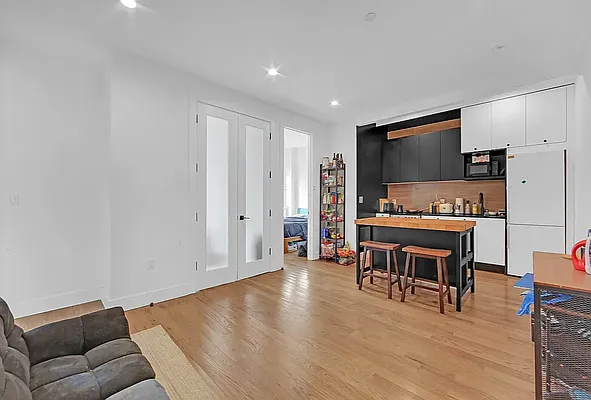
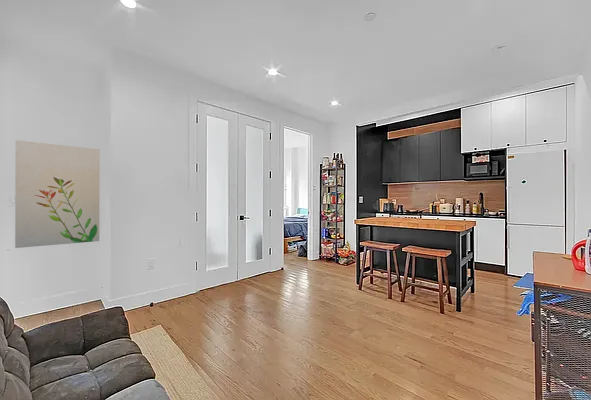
+ wall art (60, 194)
